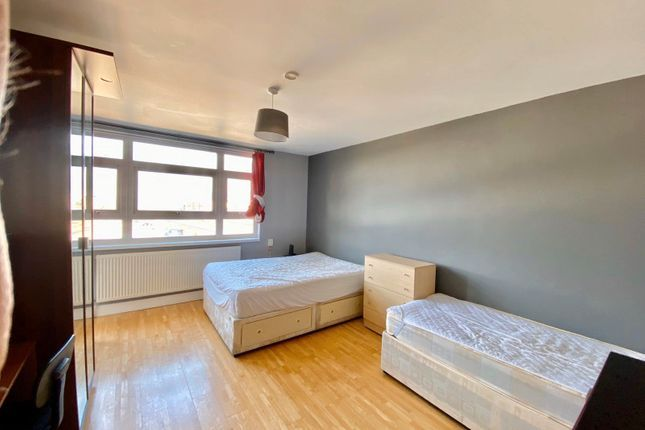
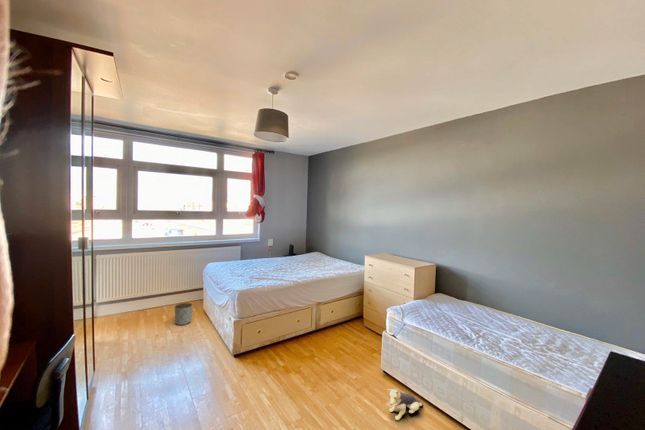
+ planter (183, 314)
+ plush toy (405, 396)
